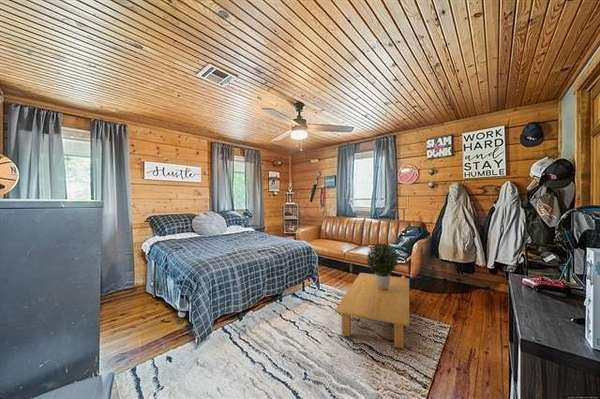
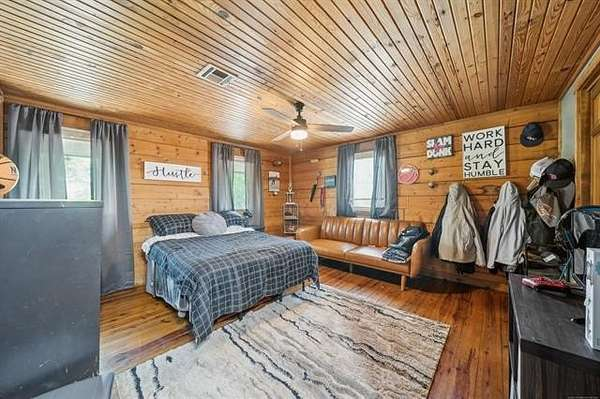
- coffee table (378, 302)
- potted plant (382, 265)
